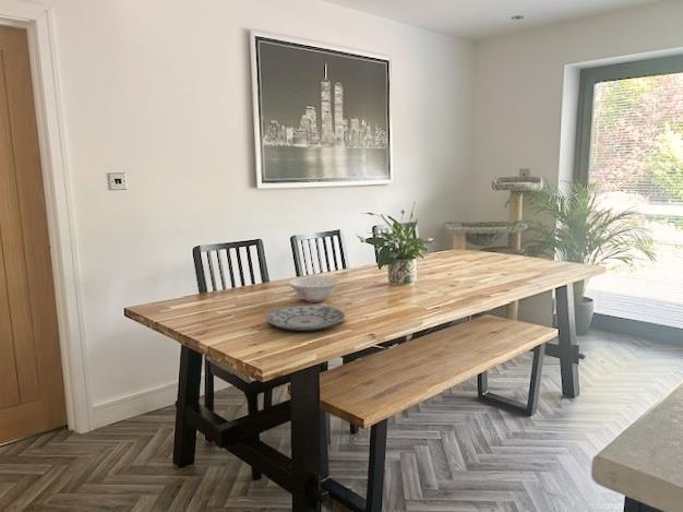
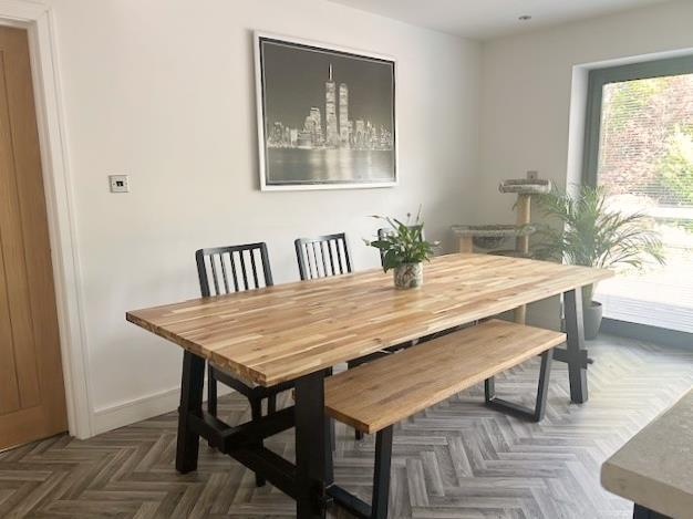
- bowl (314, 290)
- plate (305, 319)
